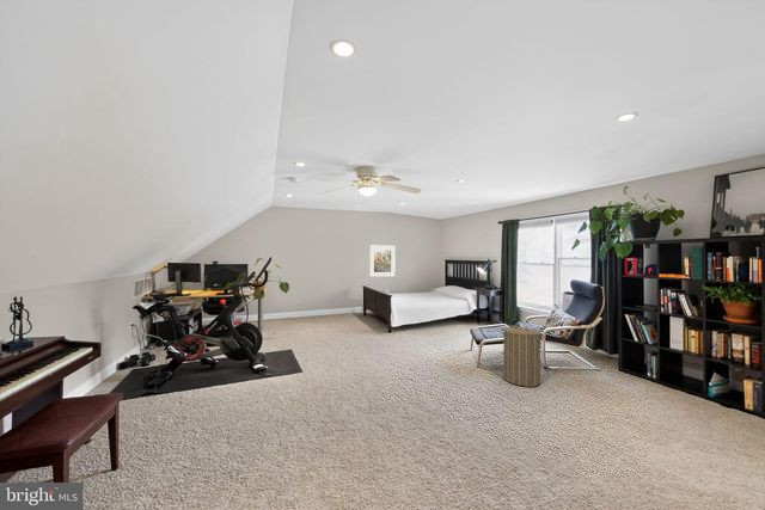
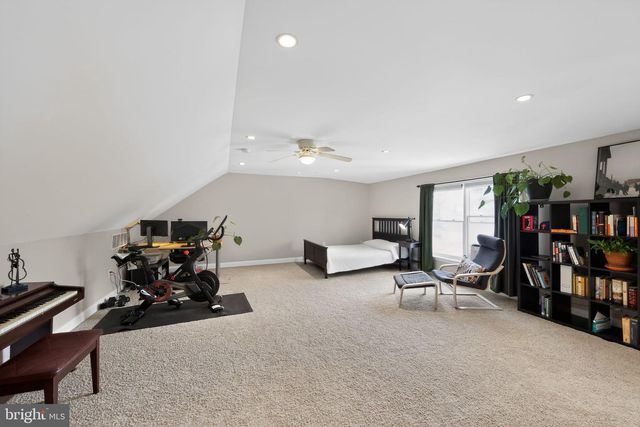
- laundry hamper (521, 351)
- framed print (382, 260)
